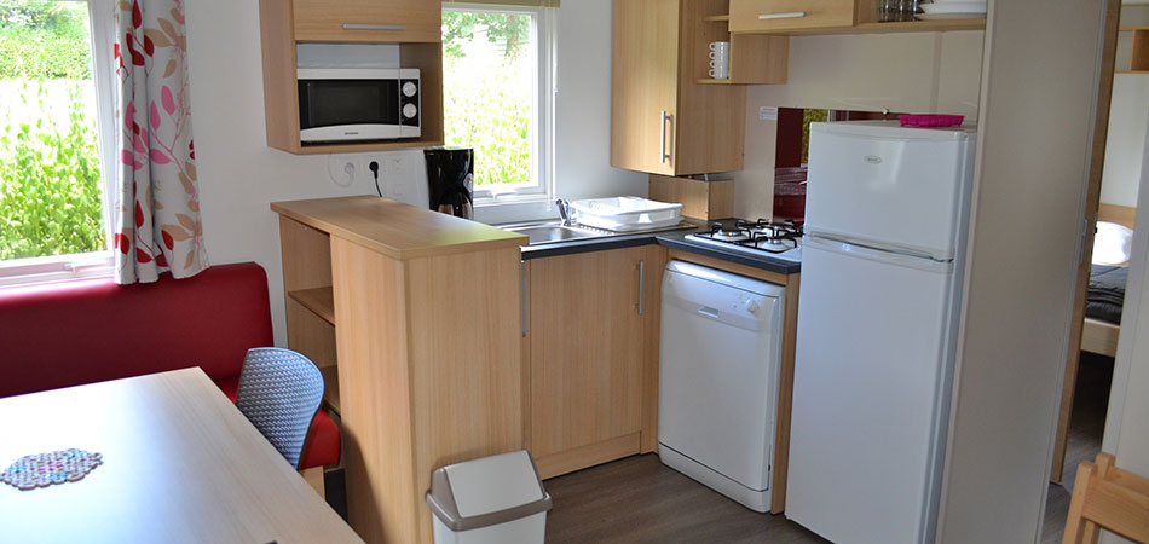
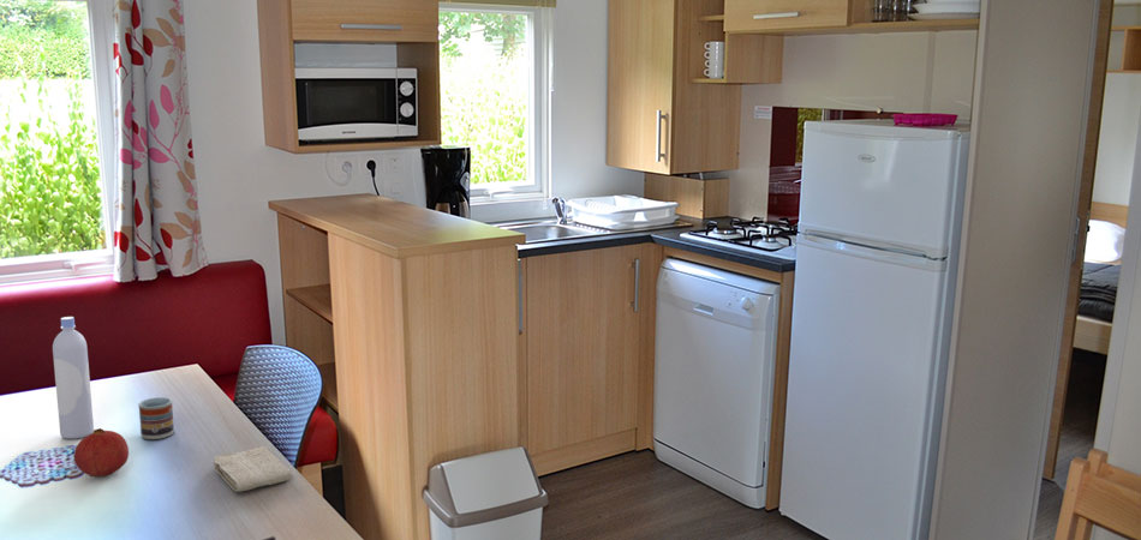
+ washcloth (251, 467)
+ cup (154, 416)
+ bottle (72, 376)
+ fruit (101, 451)
